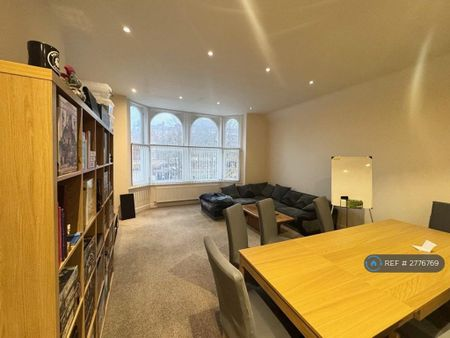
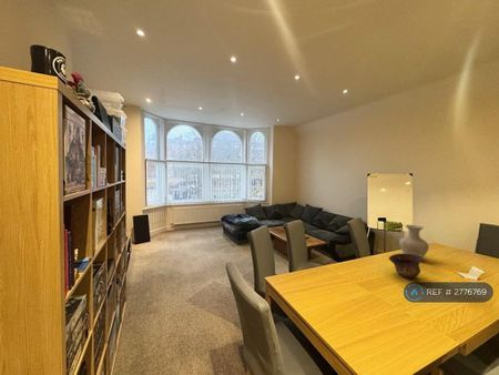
+ bowl (404, 265)
+ vase (414, 242)
